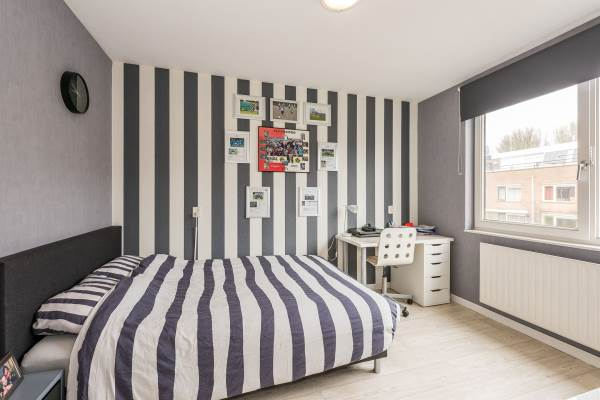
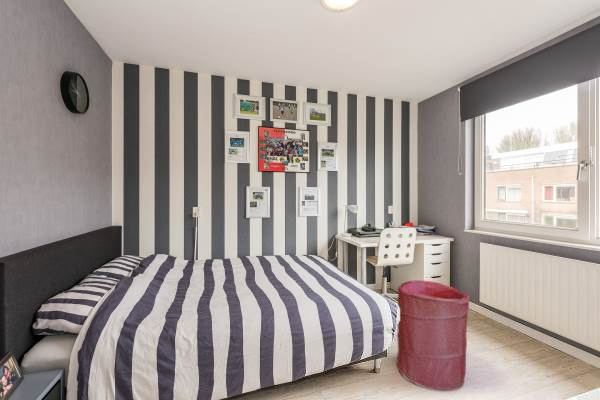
+ laundry hamper (431, 328)
